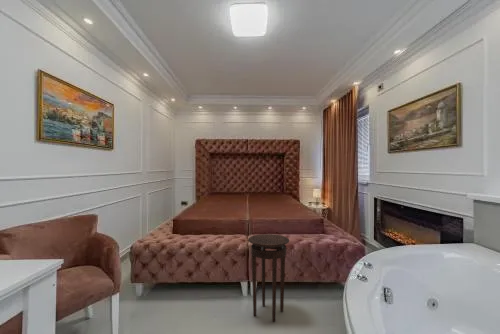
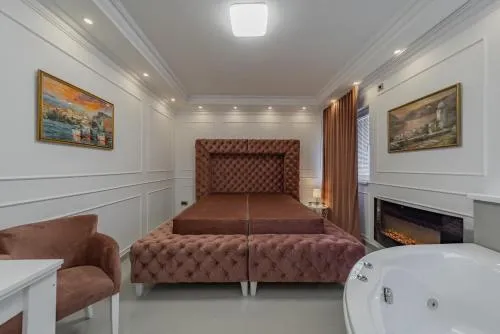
- stool (272, 276)
